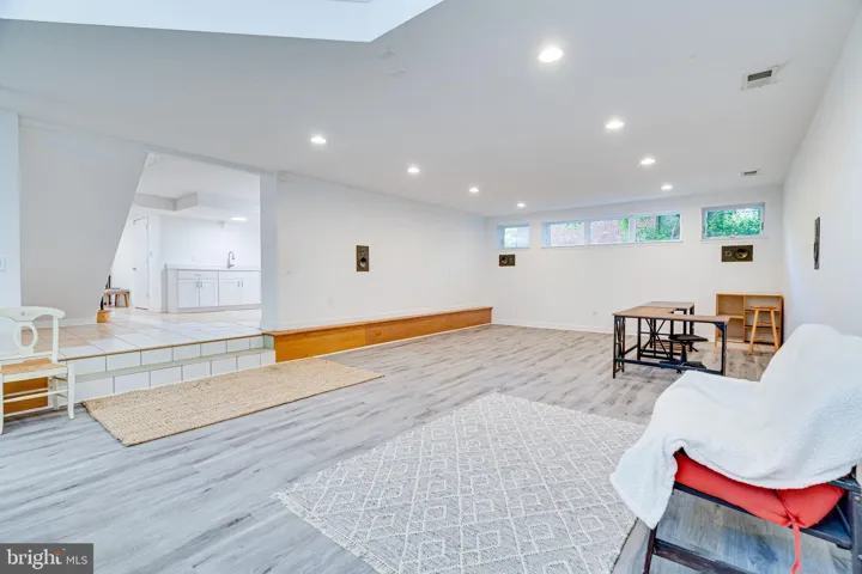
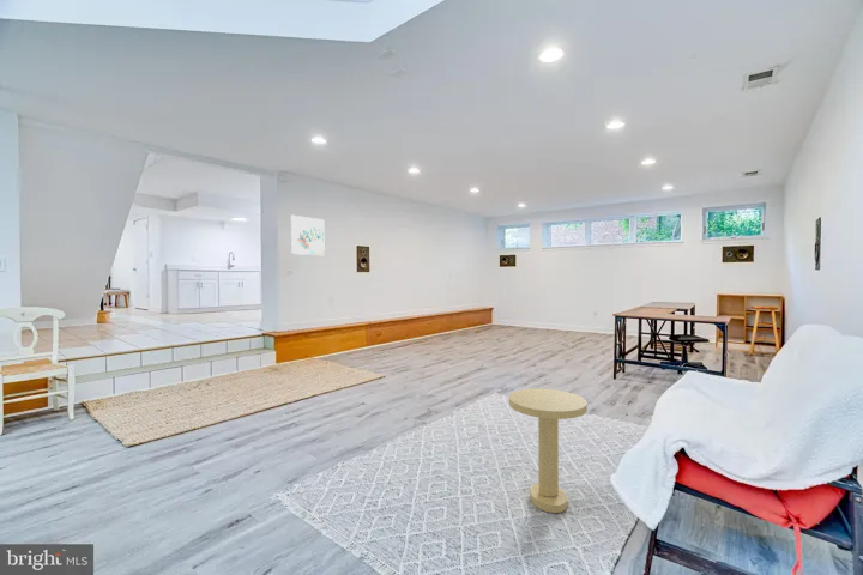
+ wall art (307, 236)
+ side table (547, 449)
